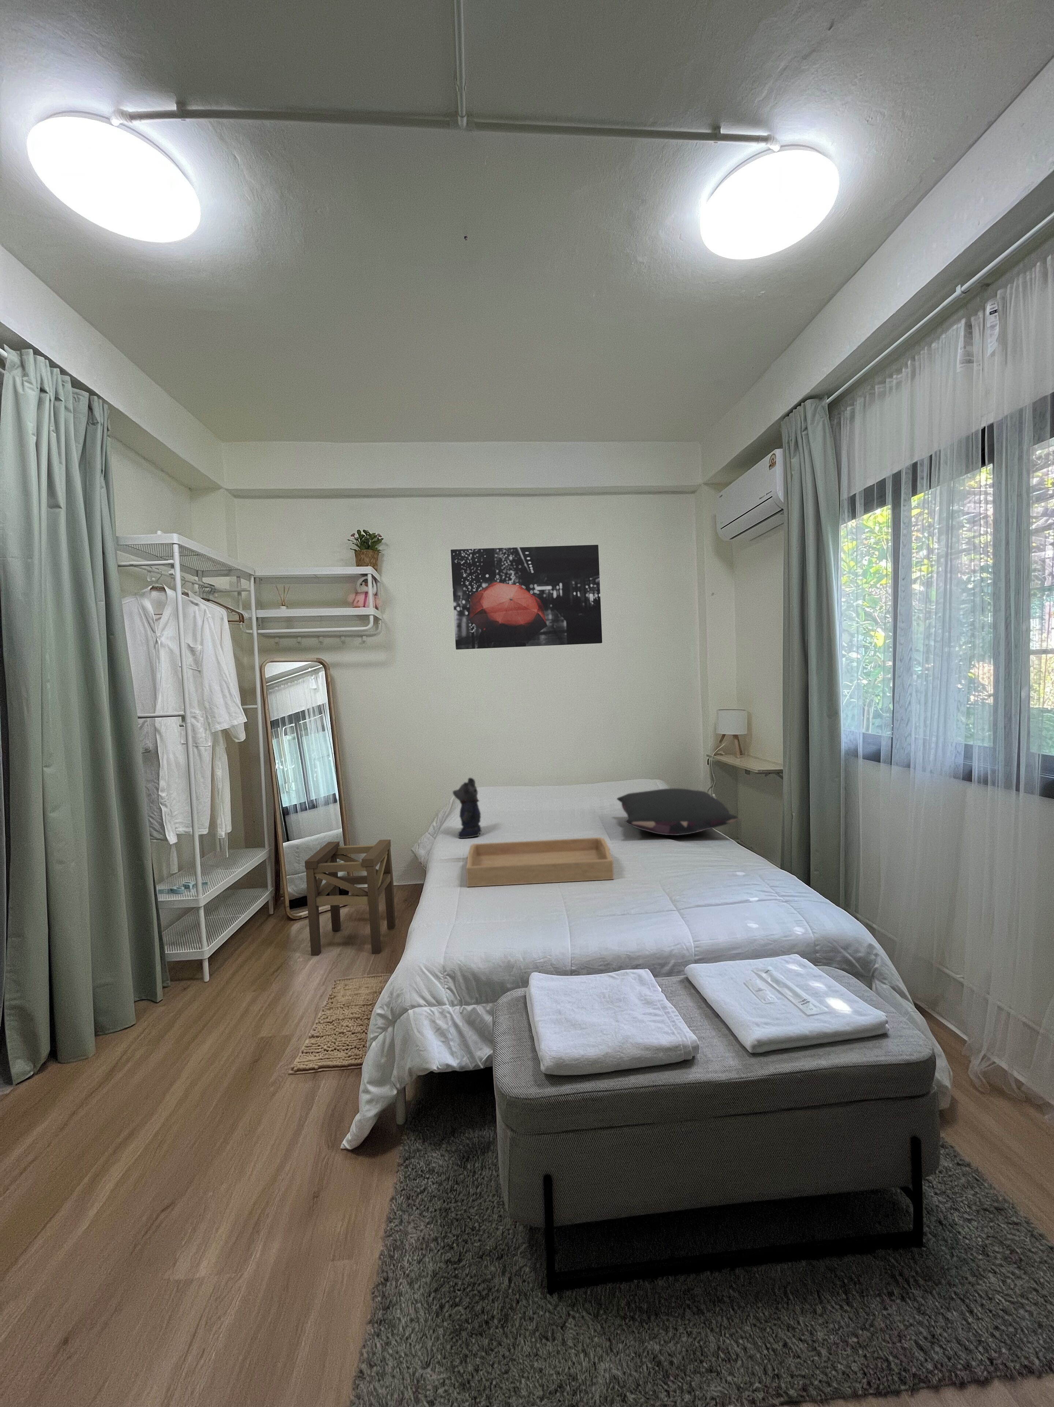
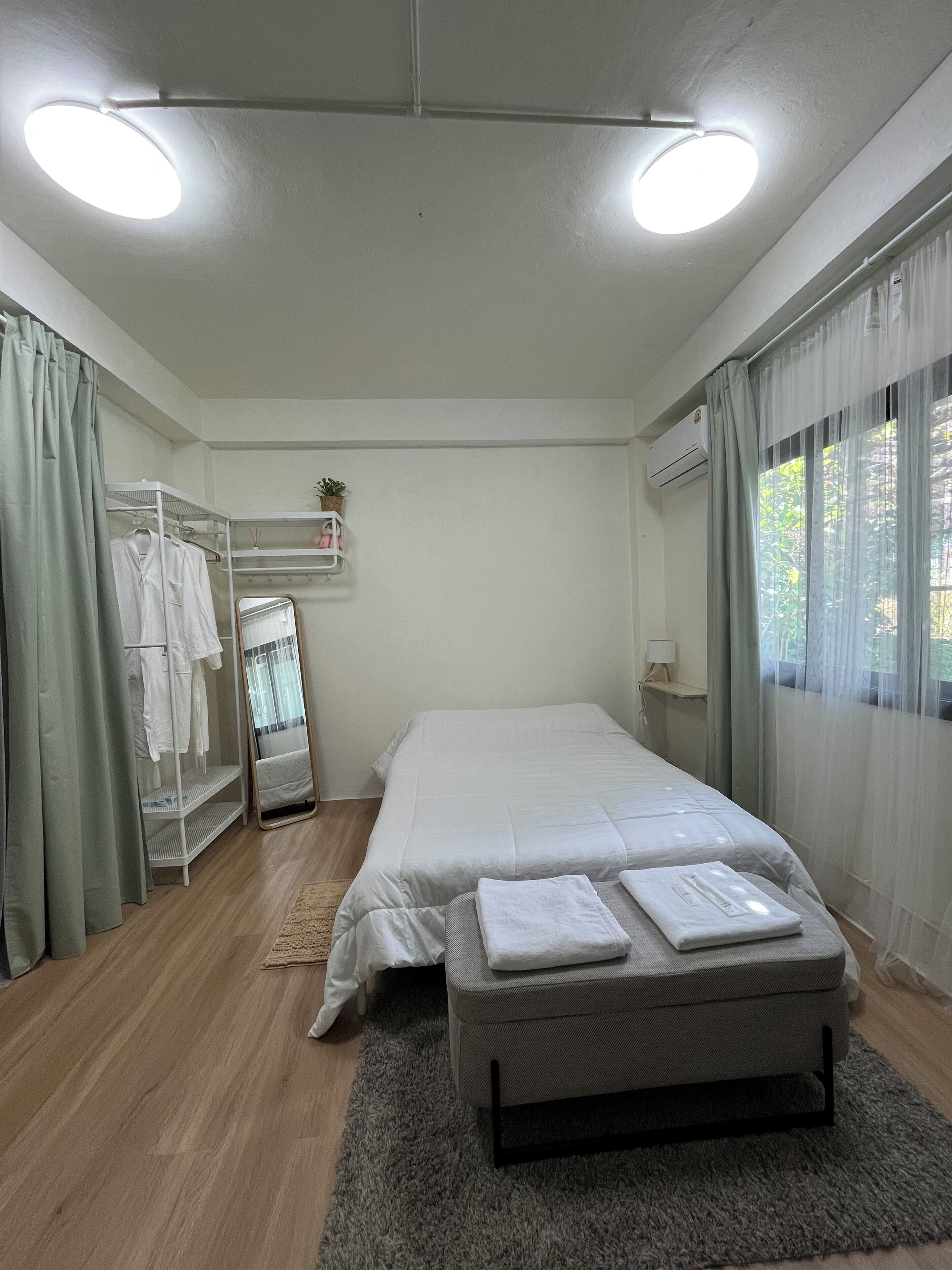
- stool (352, 895)
- bear (469, 804)
- pillow (672, 809)
- wall art (527, 597)
- serving tray (538, 857)
